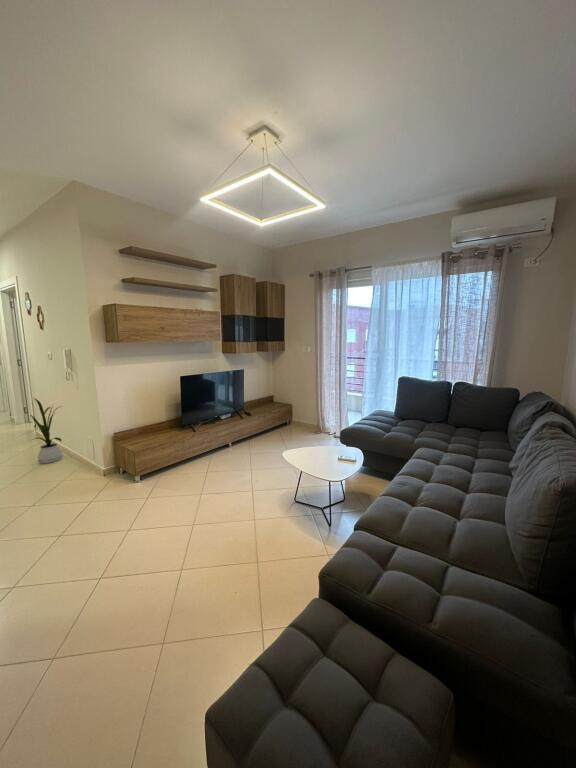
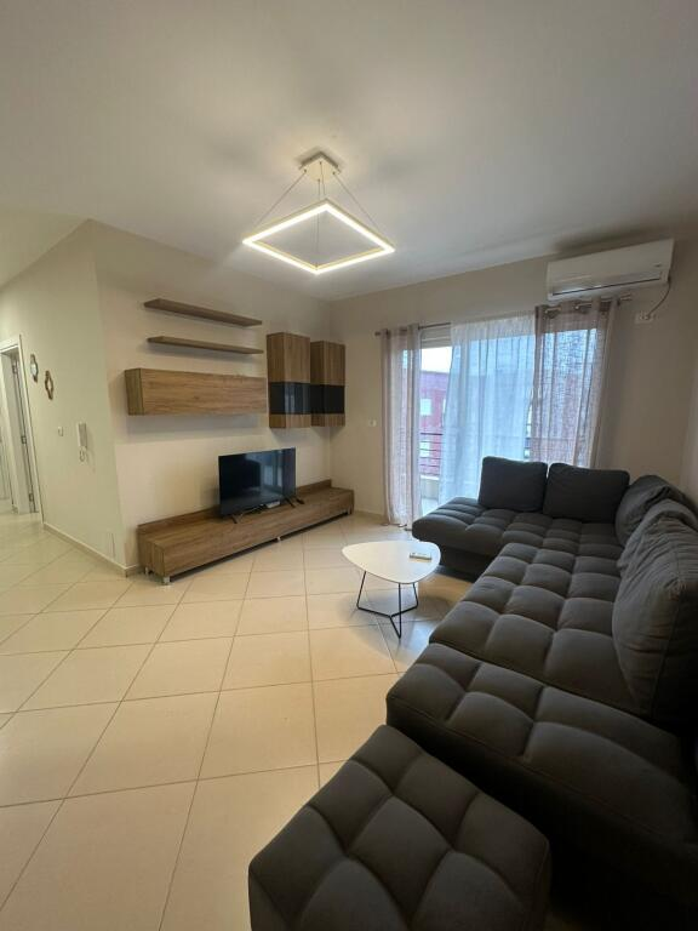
- house plant (46, 429)
